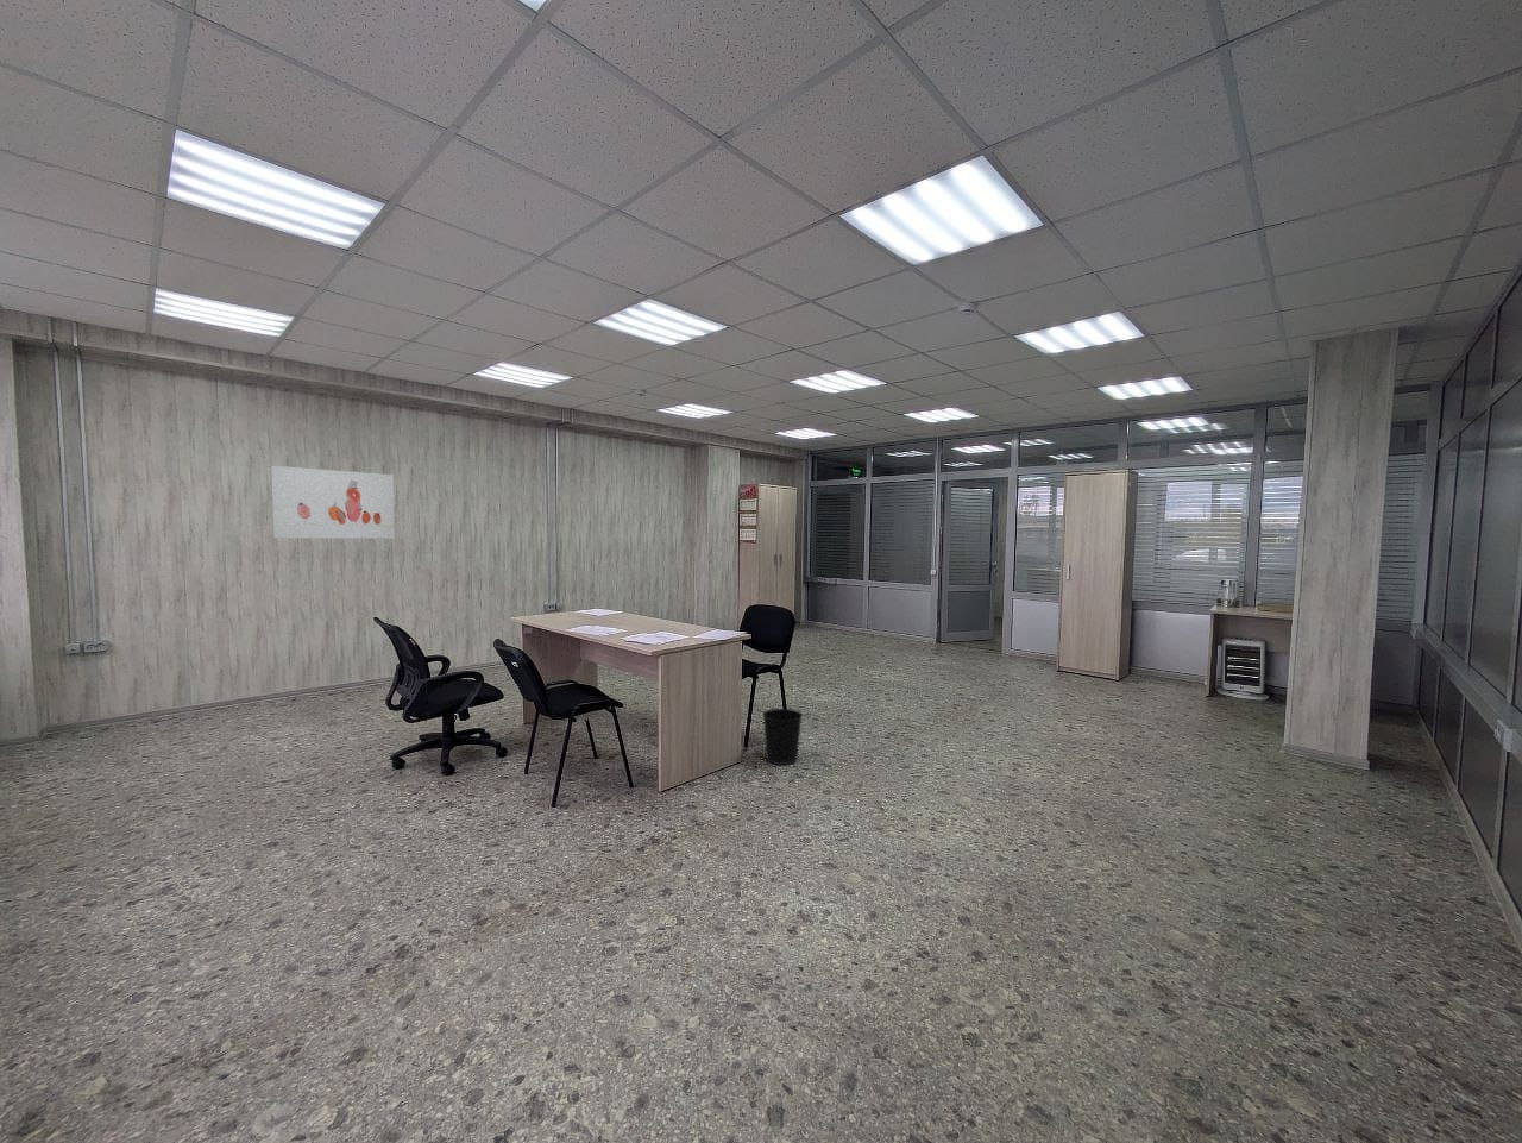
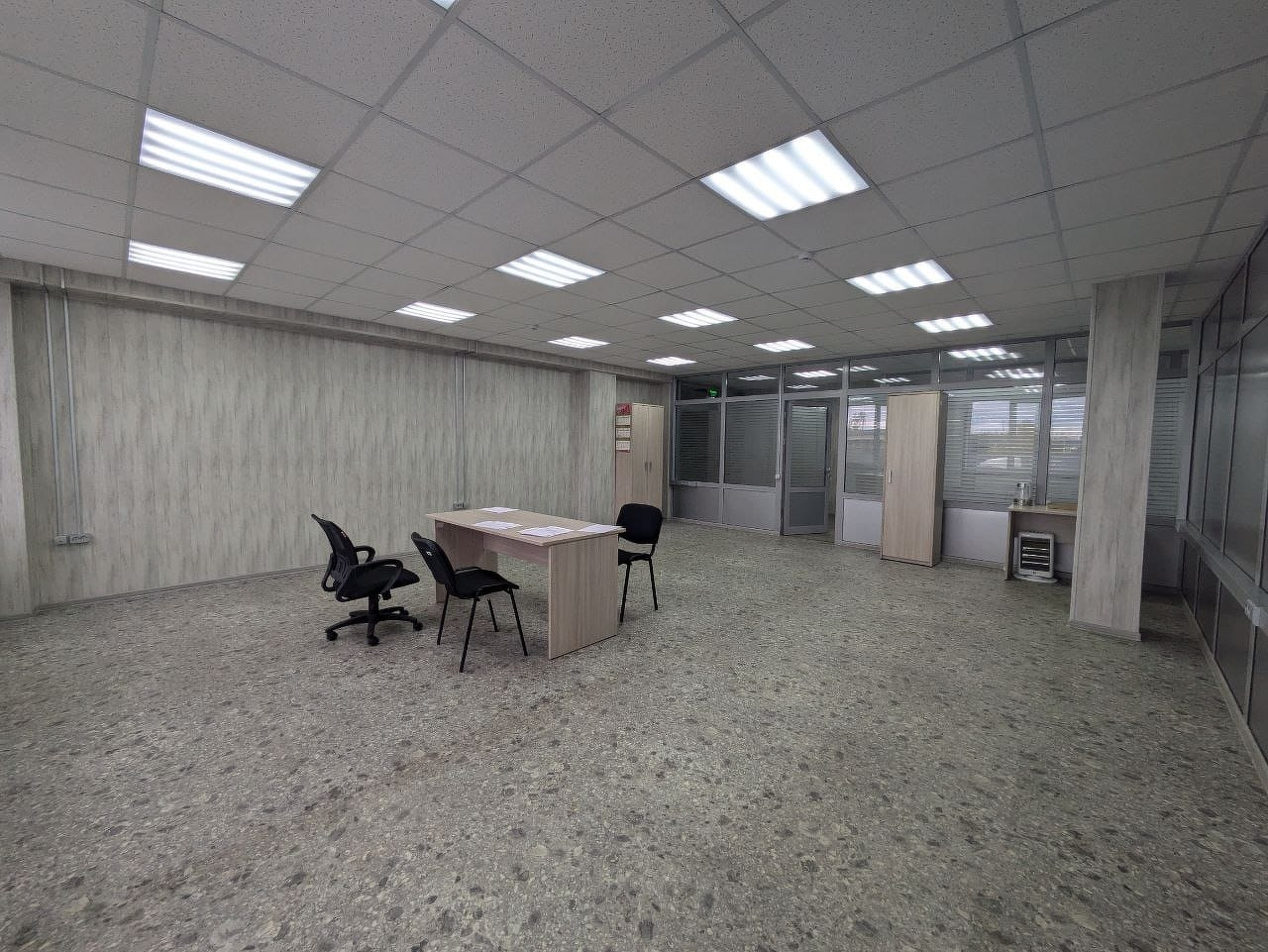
- wastebasket (781, 736)
- wall art (335, 504)
